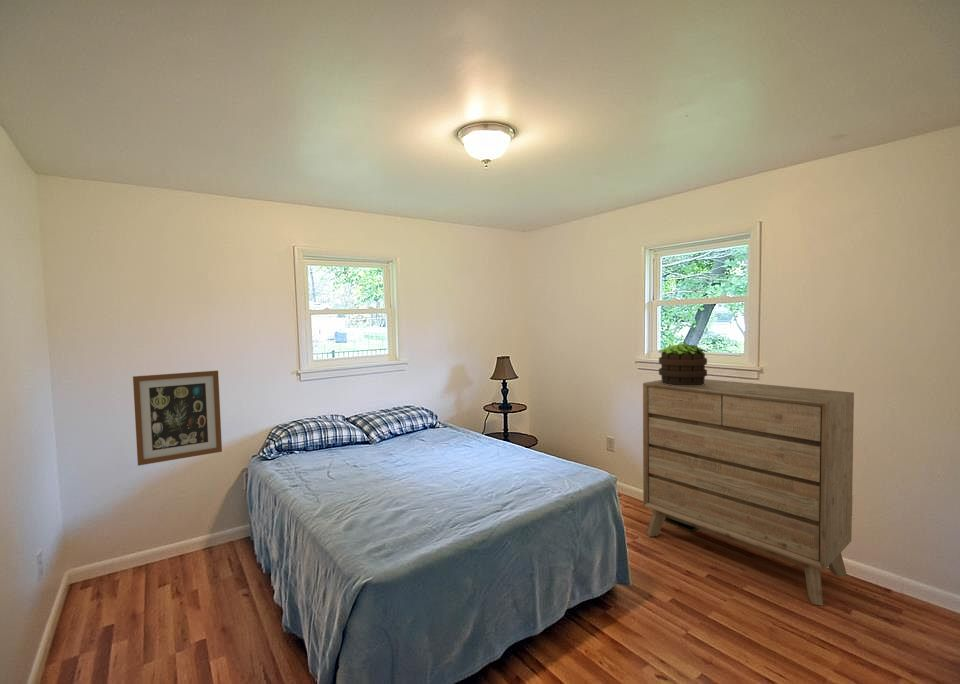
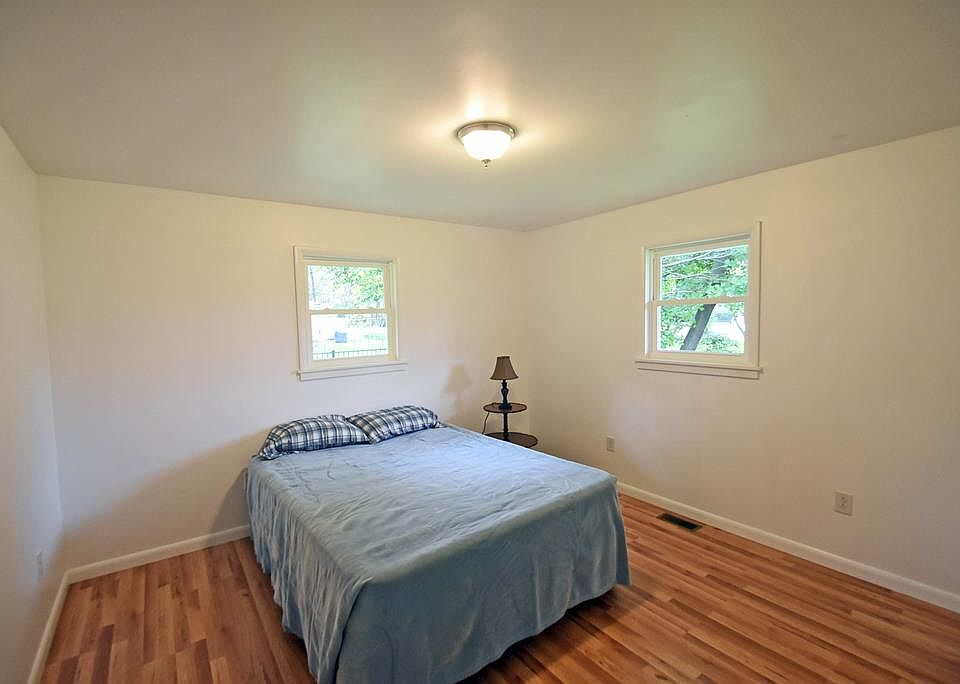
- dresser (737, 470)
- wall art (179, 415)
- potted plant (682, 363)
